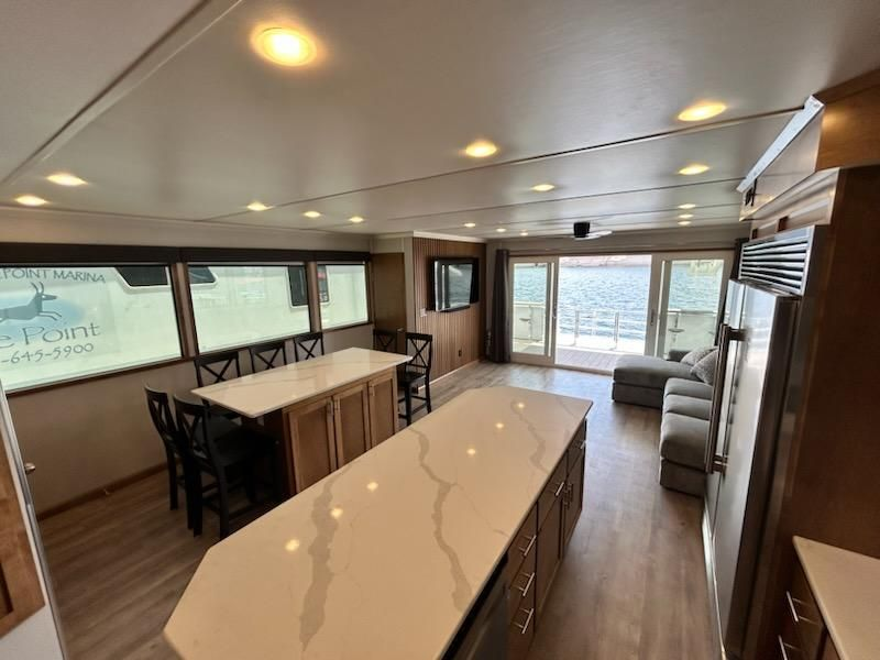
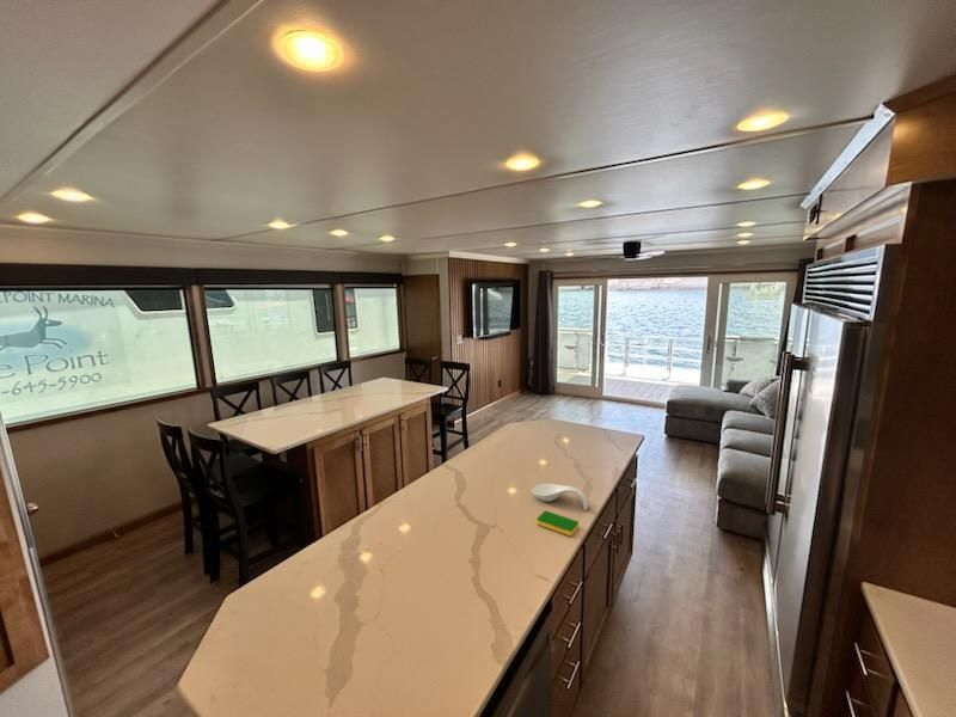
+ dish sponge (557, 522)
+ spoon rest (559, 492)
